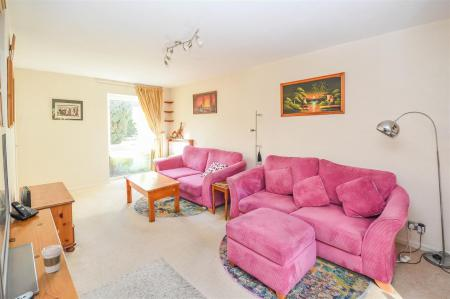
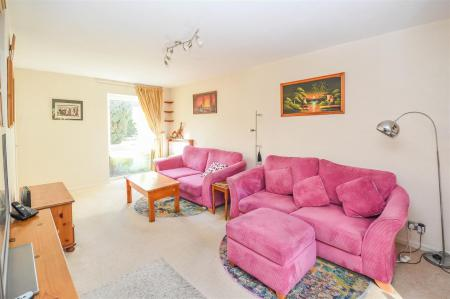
- coffee cup (52, 258)
